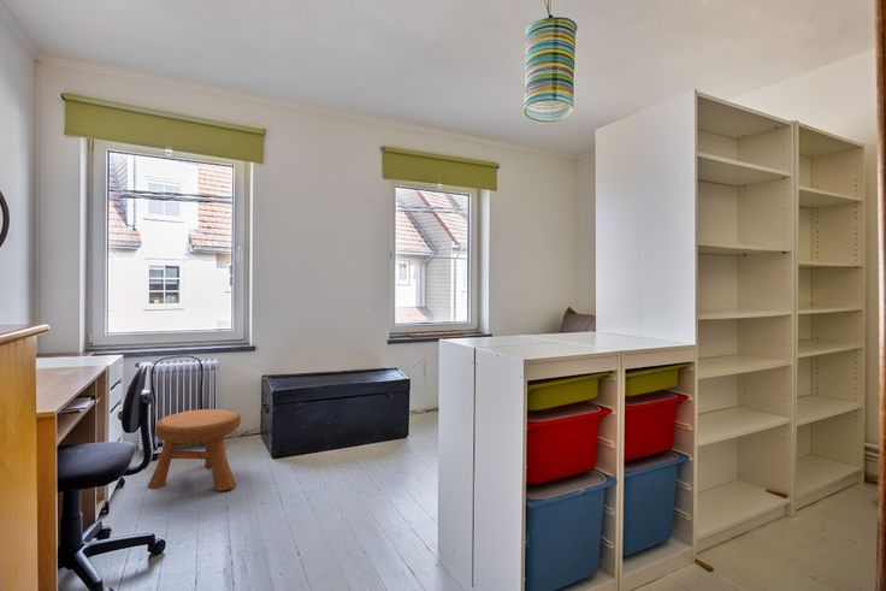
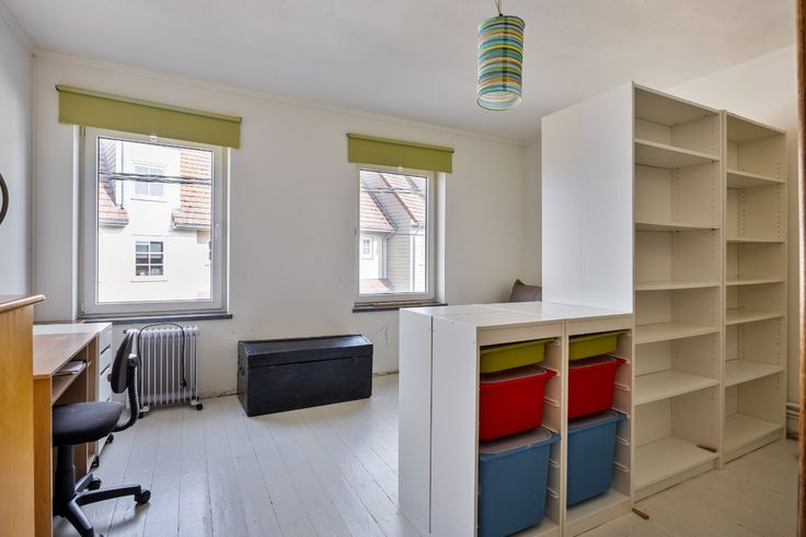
- stool (206, 448)
